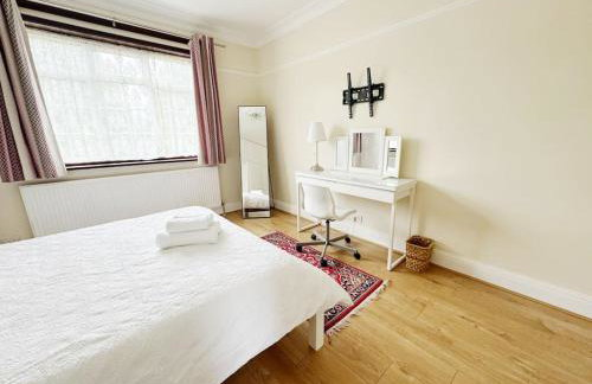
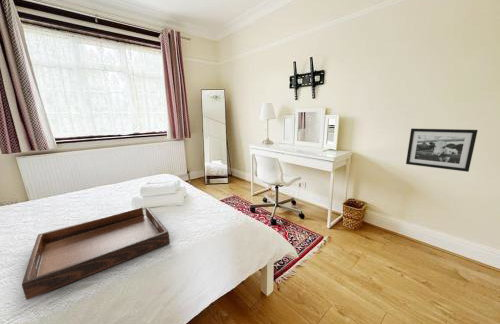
+ picture frame (438, 148)
+ serving tray (104, 238)
